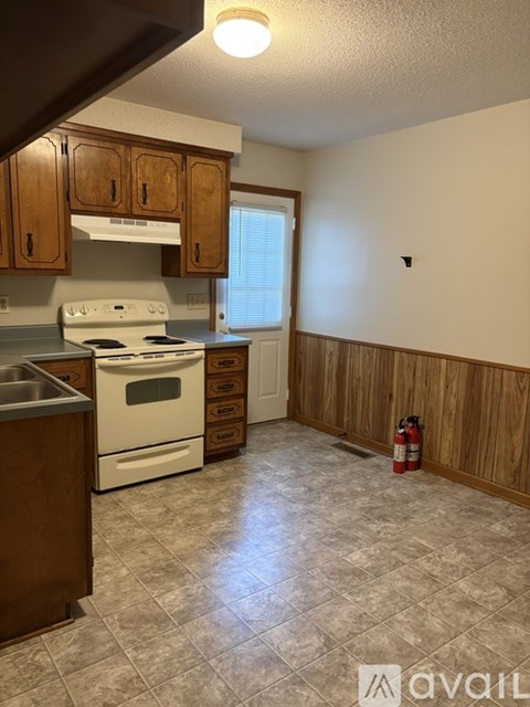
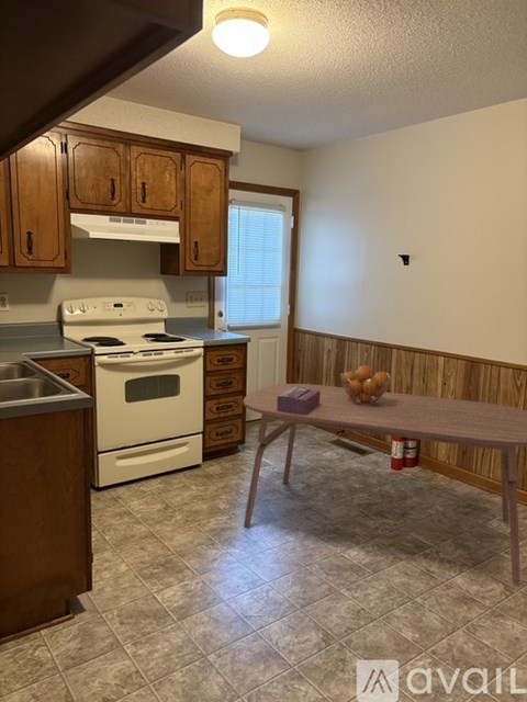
+ tissue box (299, 399)
+ fruit basket (365, 384)
+ dining table (386, 434)
